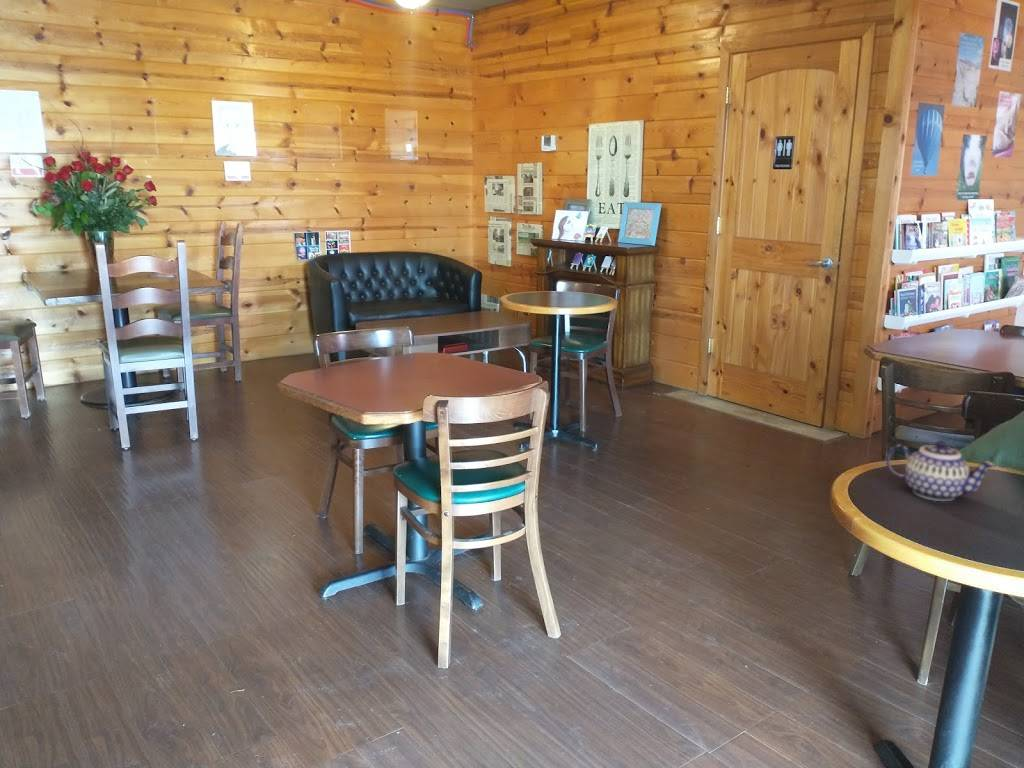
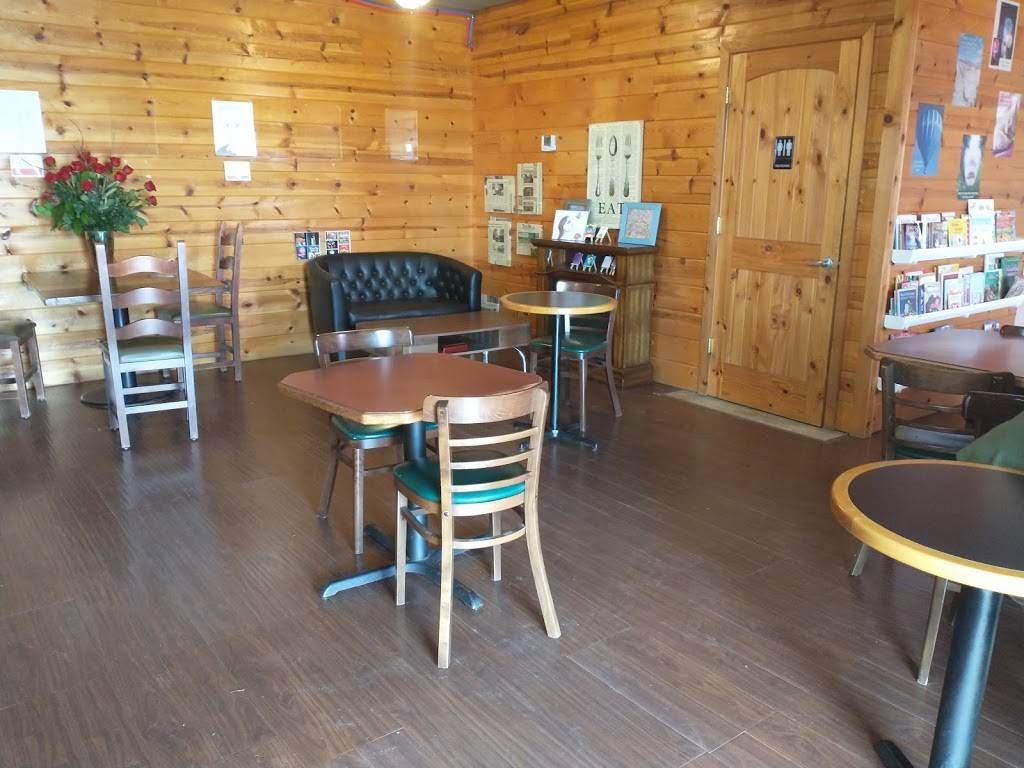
- teapot (937, 467)
